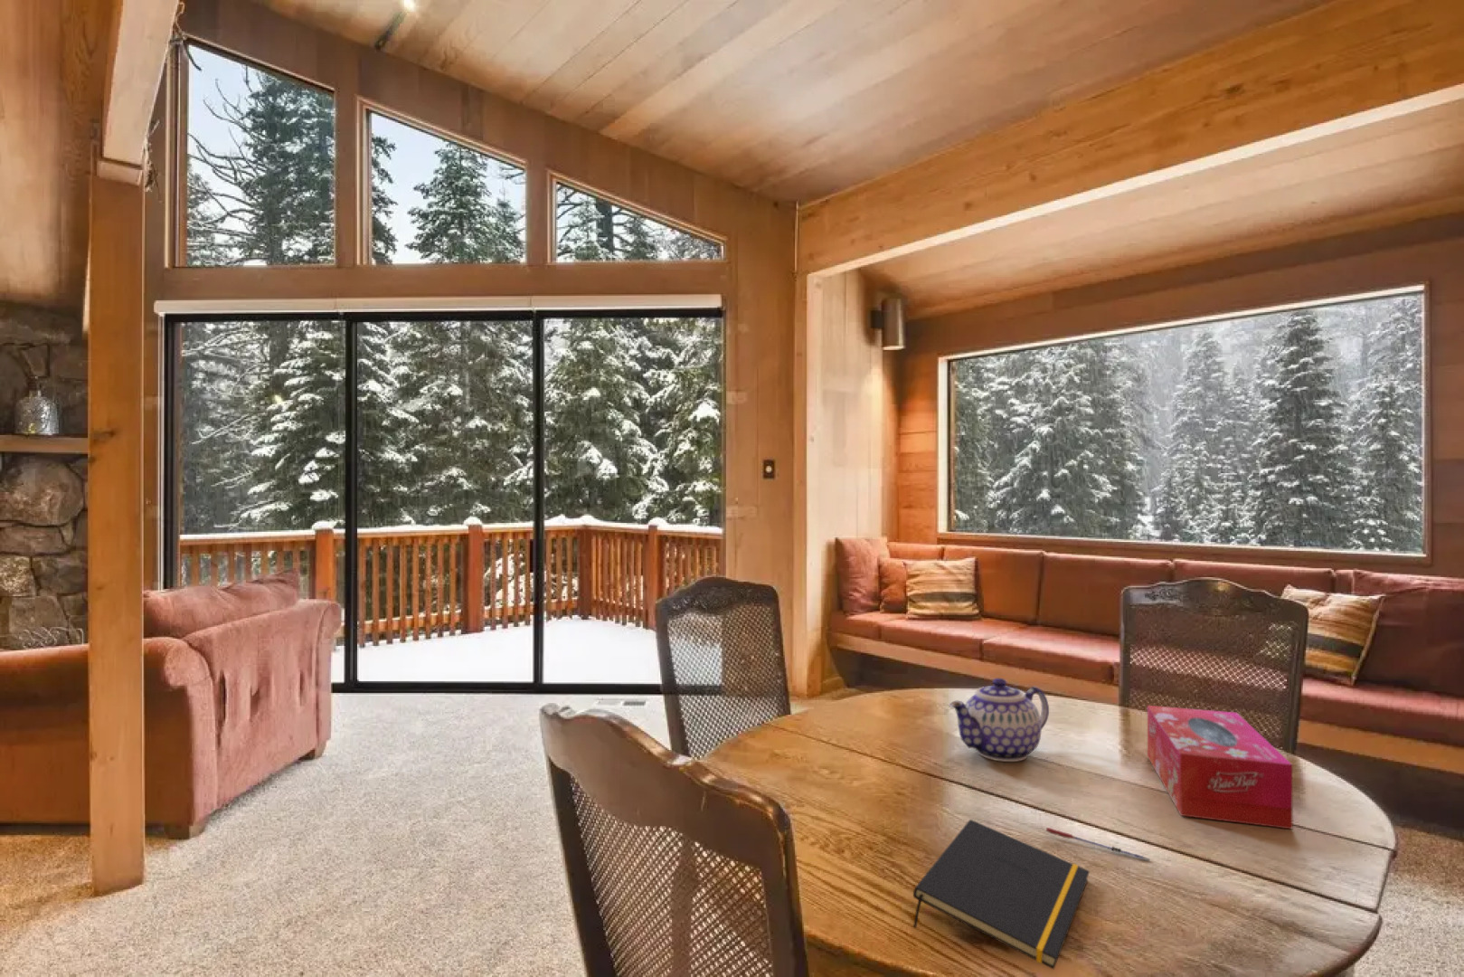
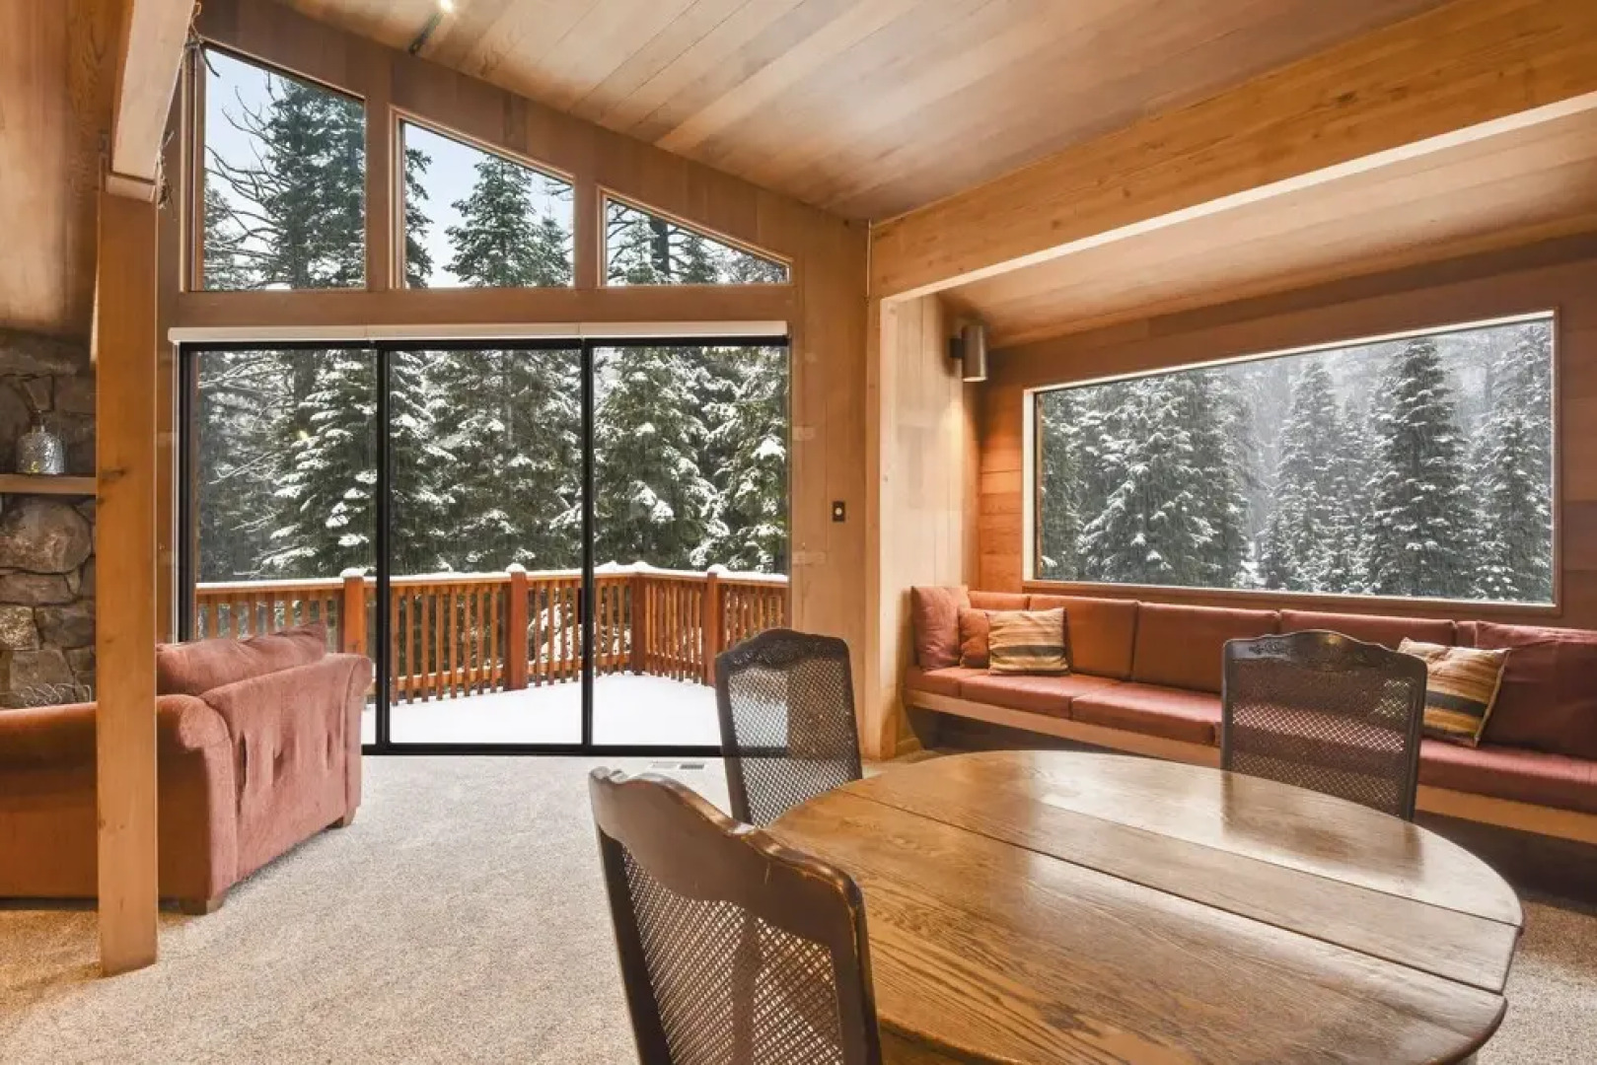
- pen (1096, 843)
- teapot (1000, 715)
- notepad (1005, 883)
- tissue box (1211, 759)
